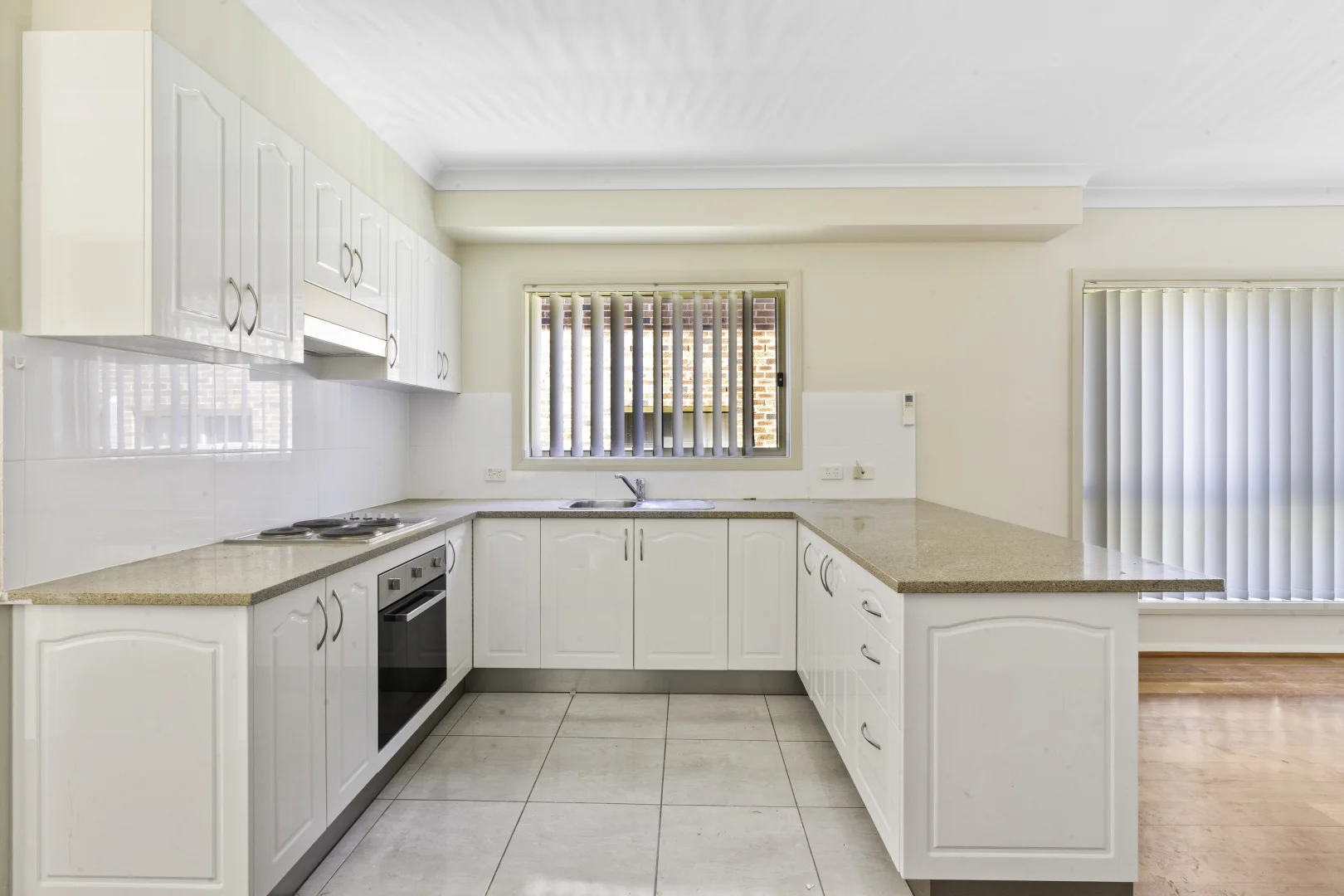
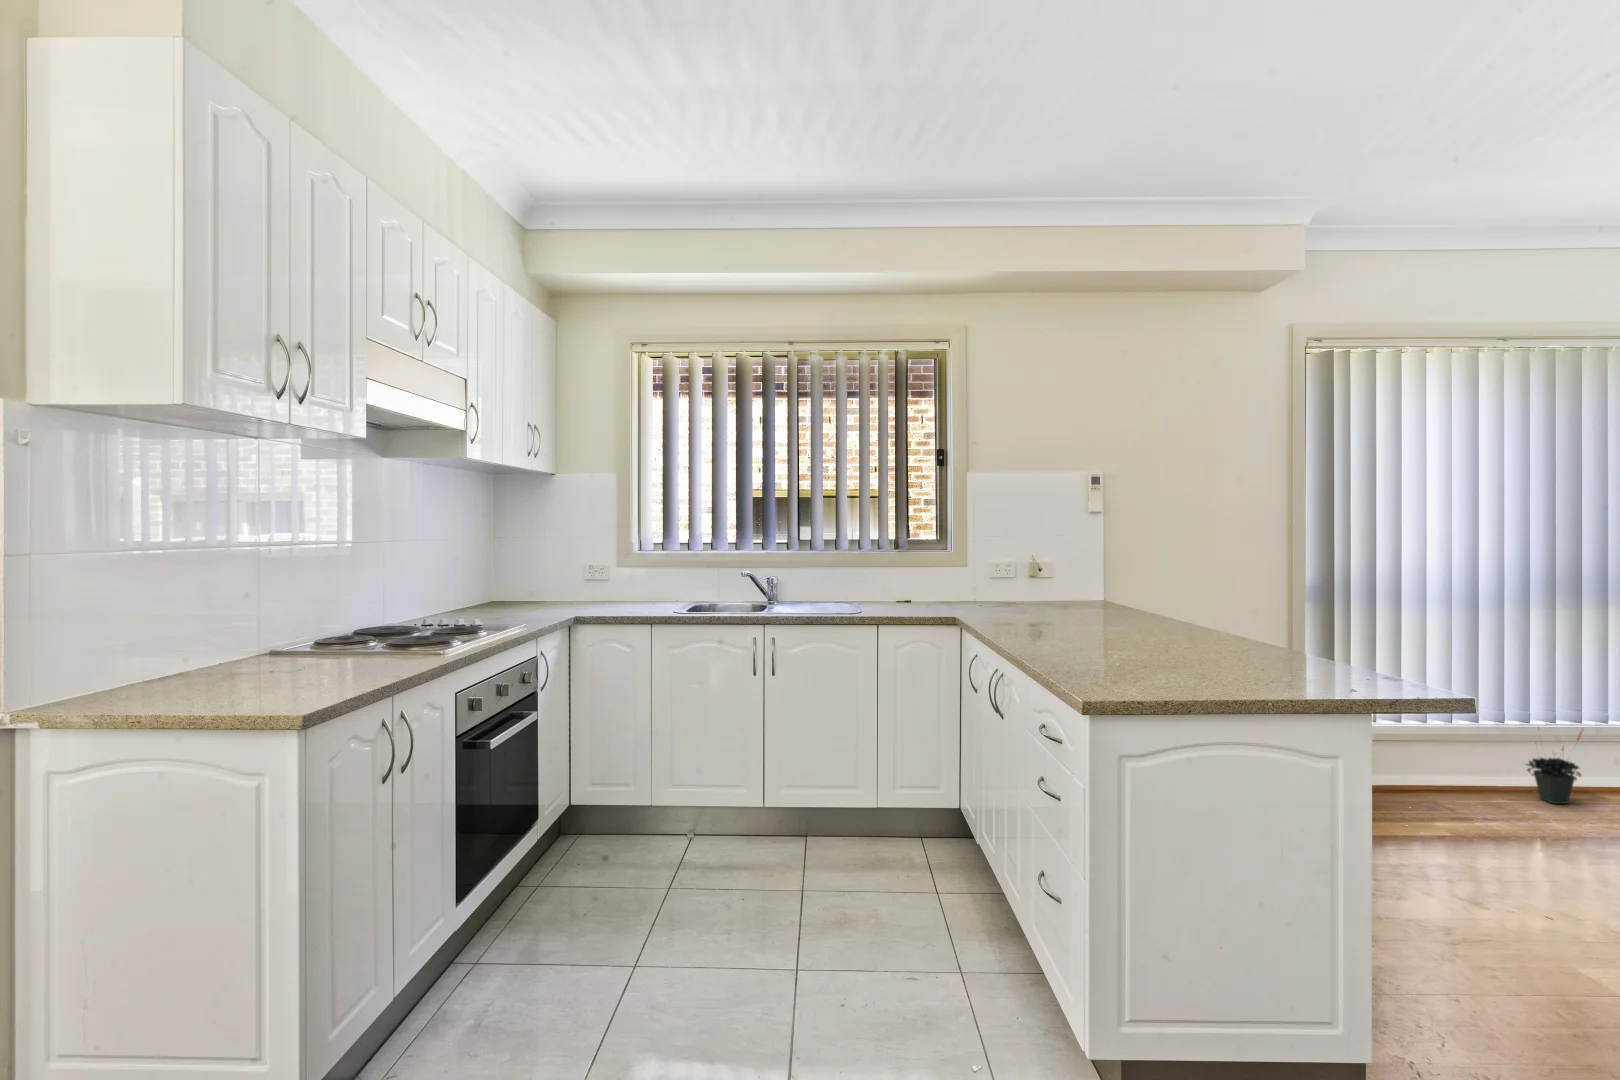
+ potted plant (1554, 762)
